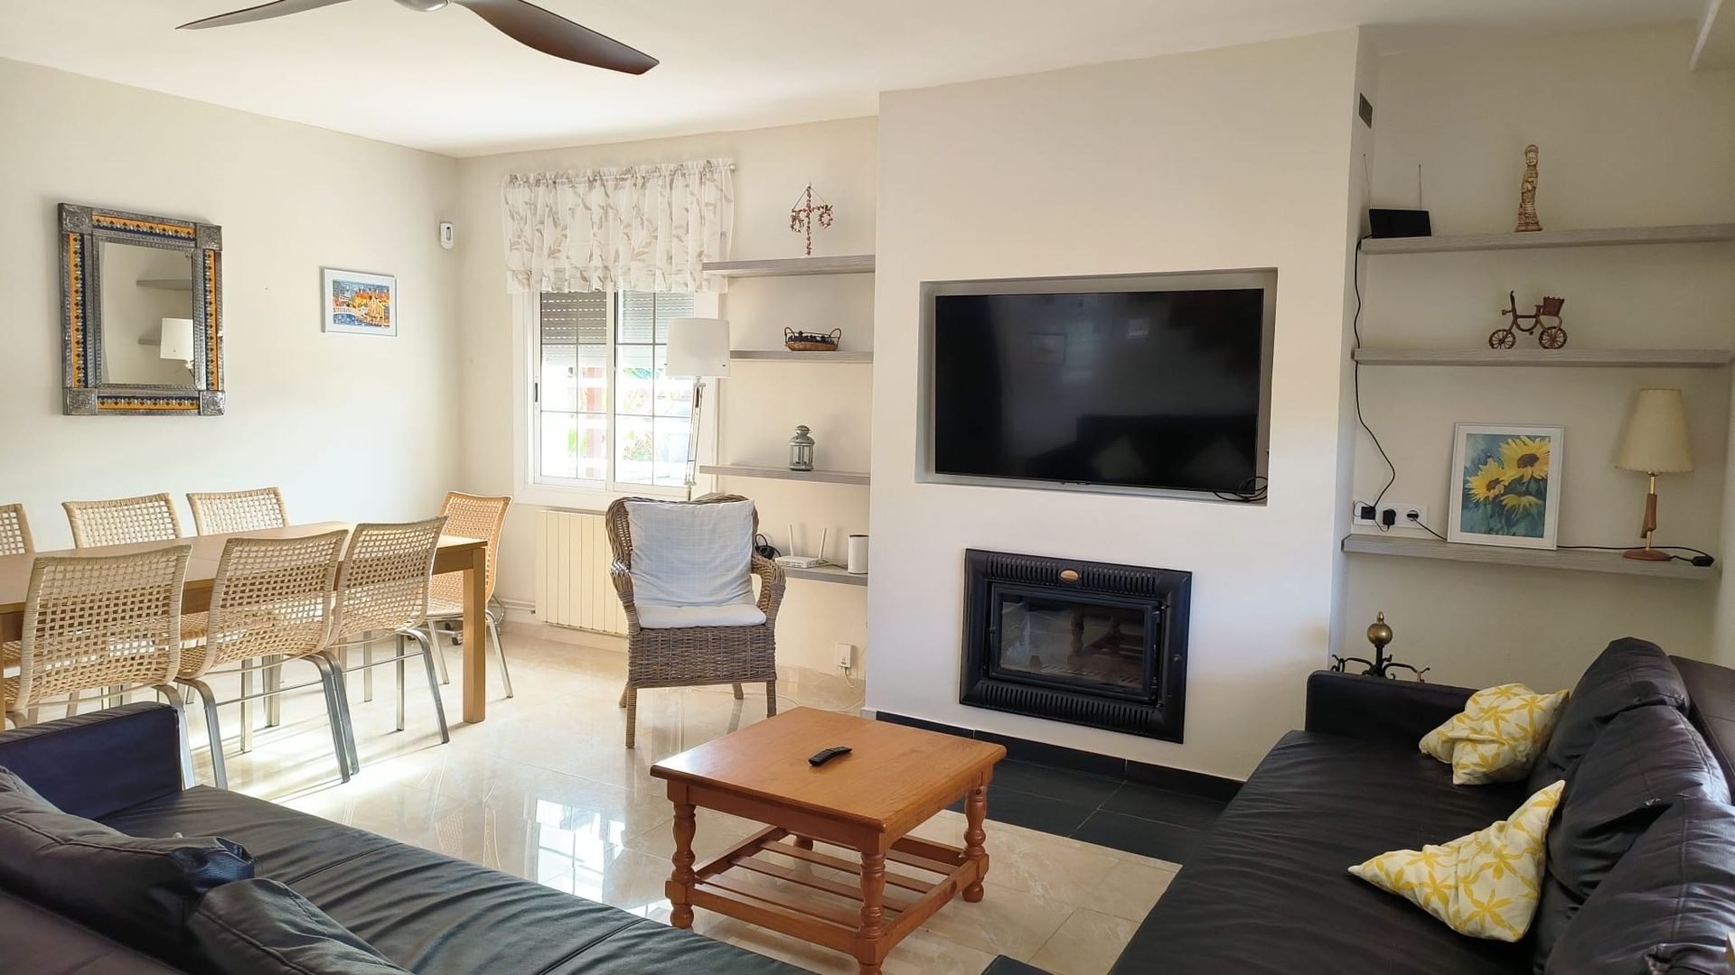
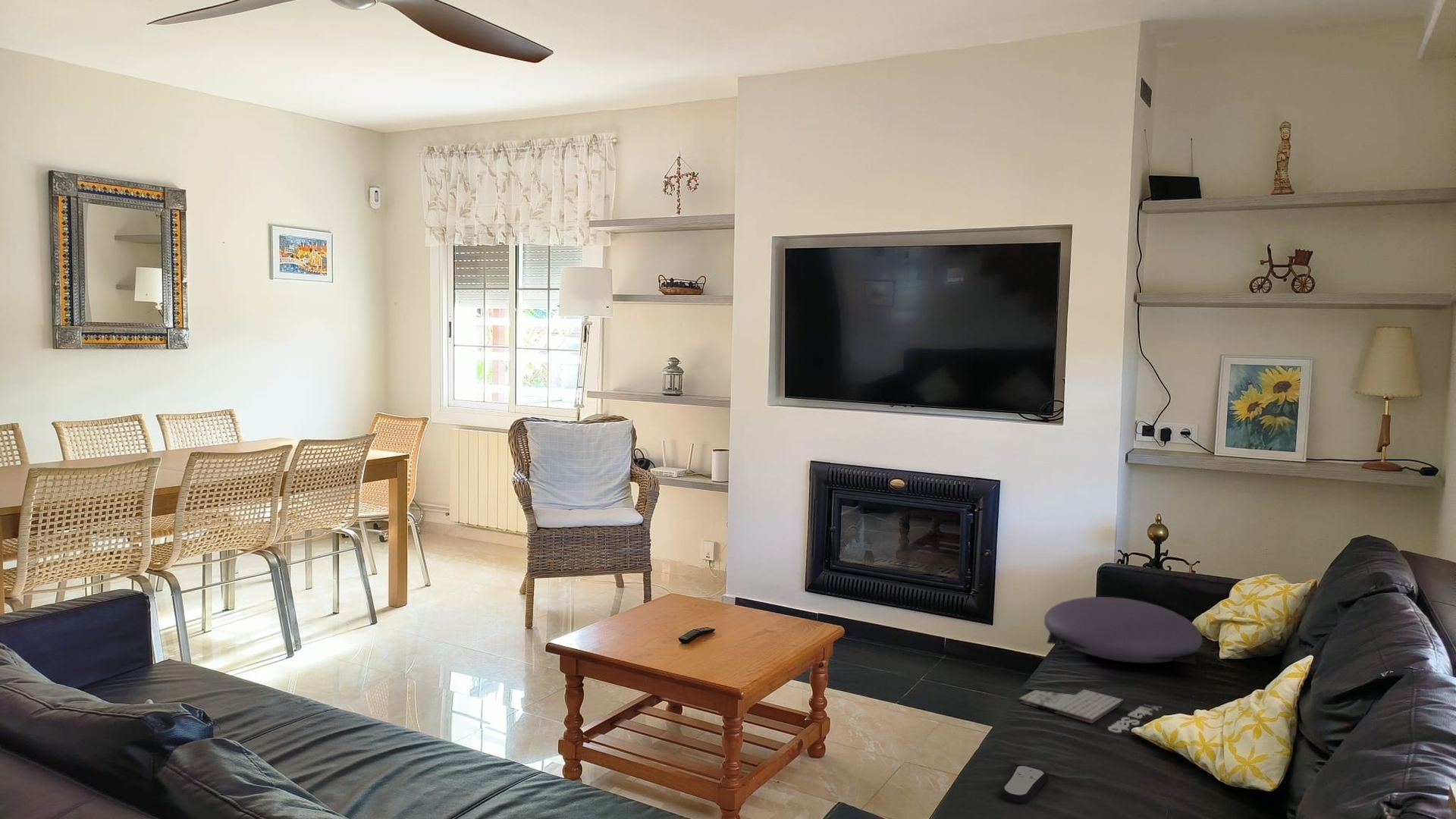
+ cushion (1121, 628)
+ remote control (1022, 784)
+ magazine (1090, 703)
